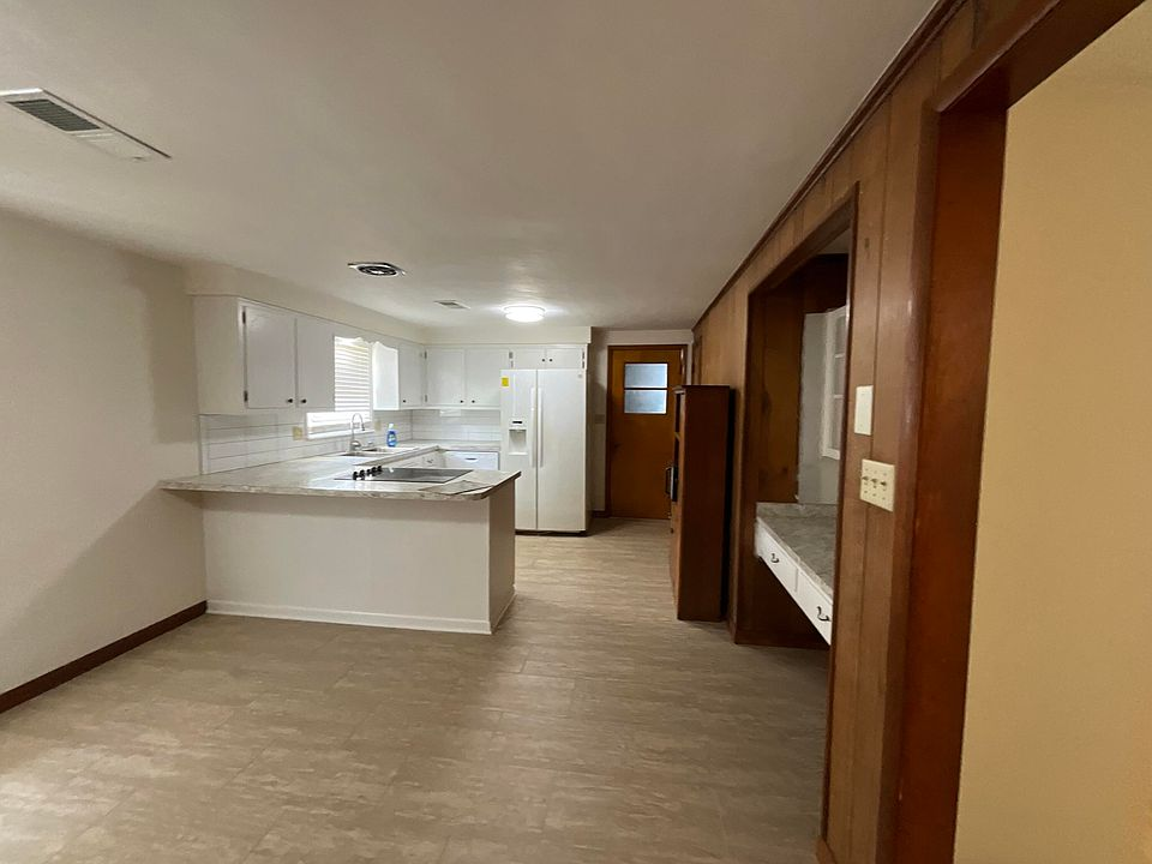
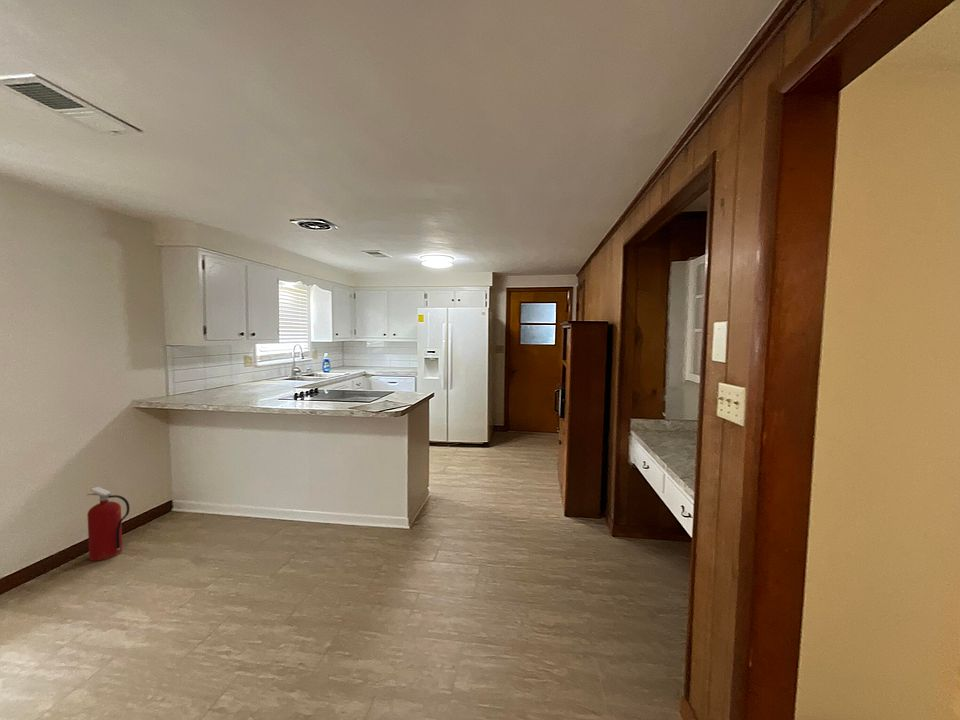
+ fire extinguisher (109, 521)
